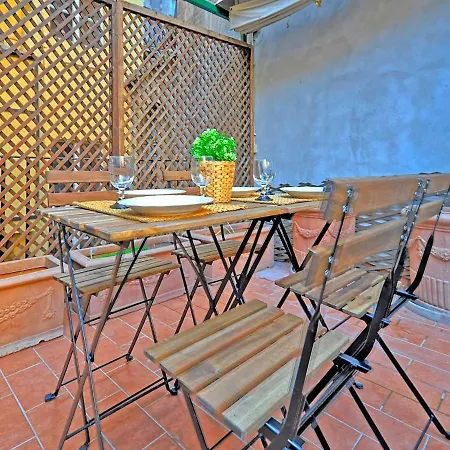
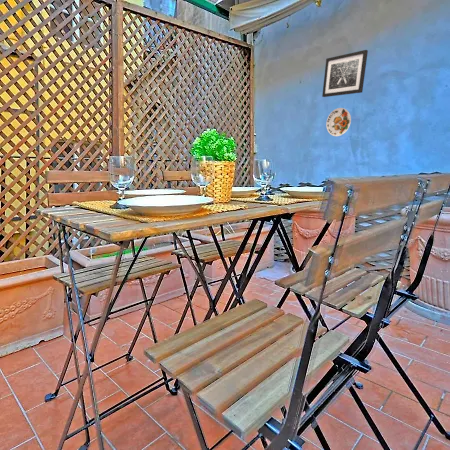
+ decorative plate (338, 122)
+ wall art (343, 74)
